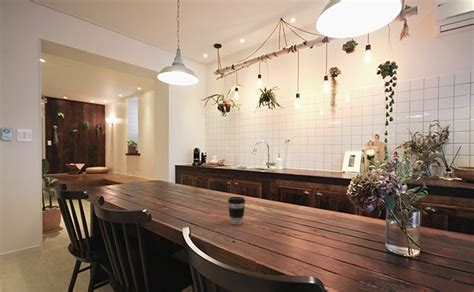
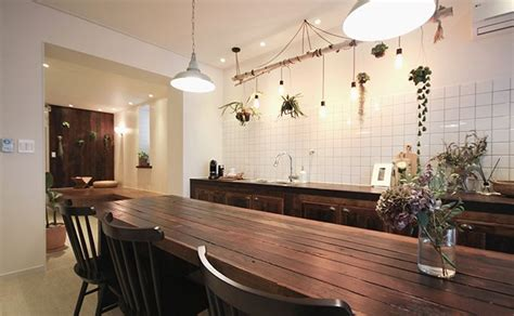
- coffee cup (236, 210)
